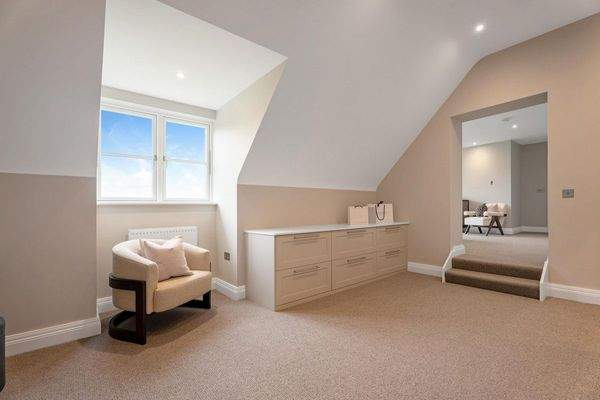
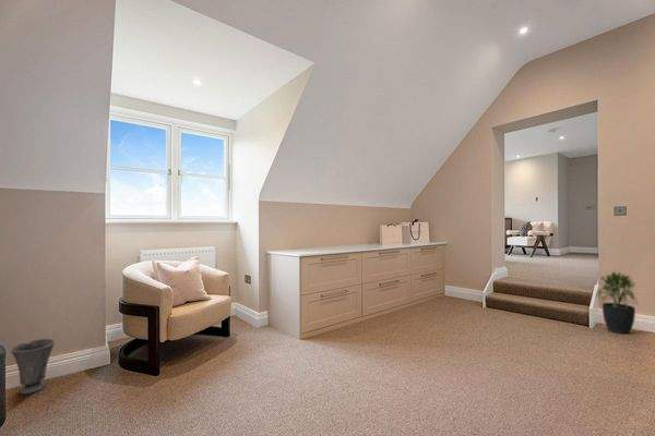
+ potted plant (615, 300)
+ vase (33, 366)
